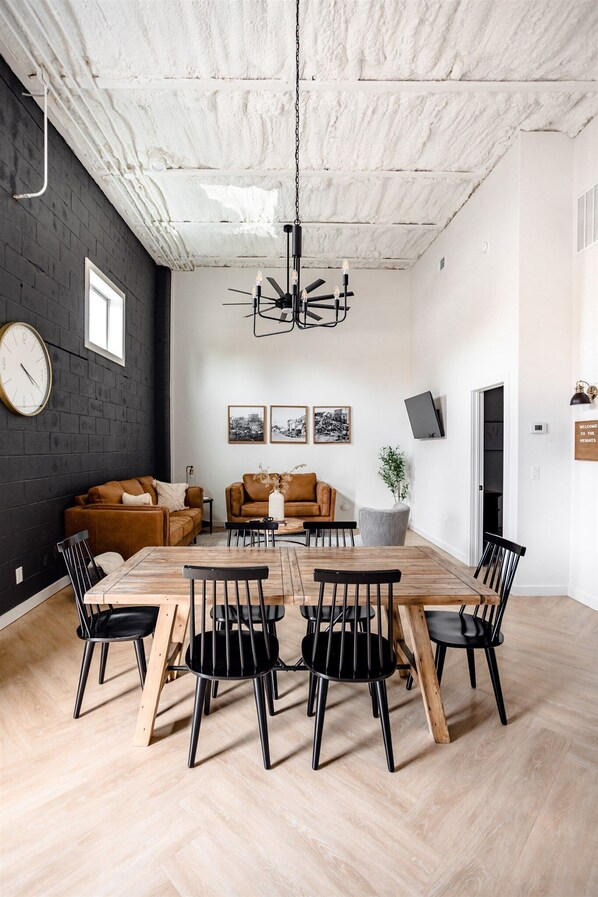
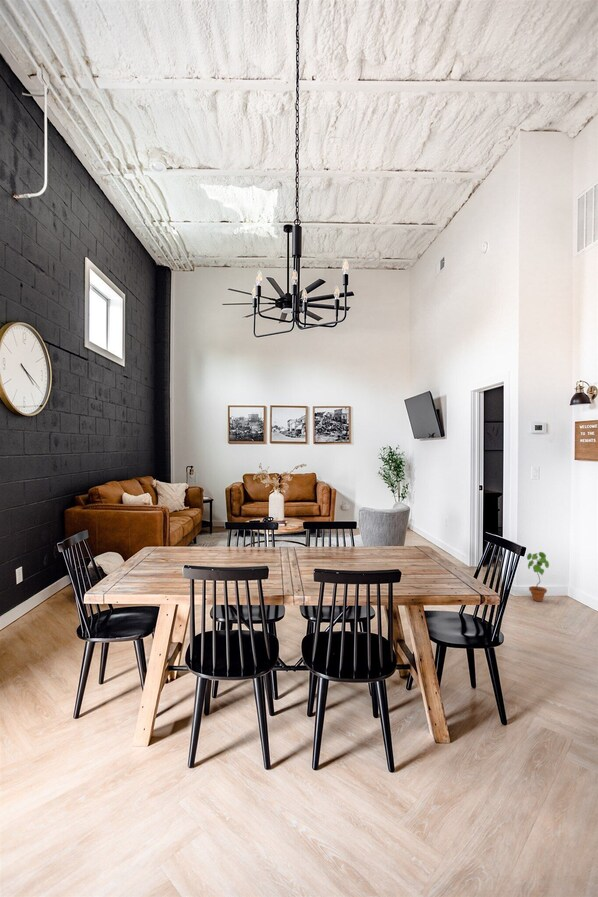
+ potted plant (538, 575)
